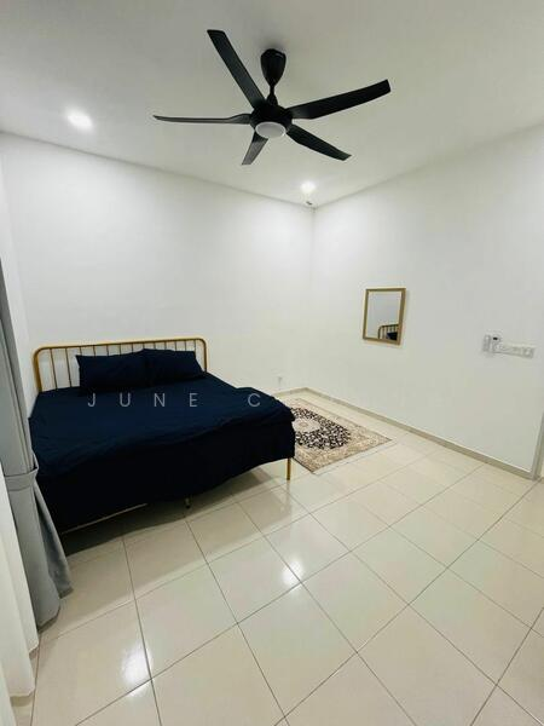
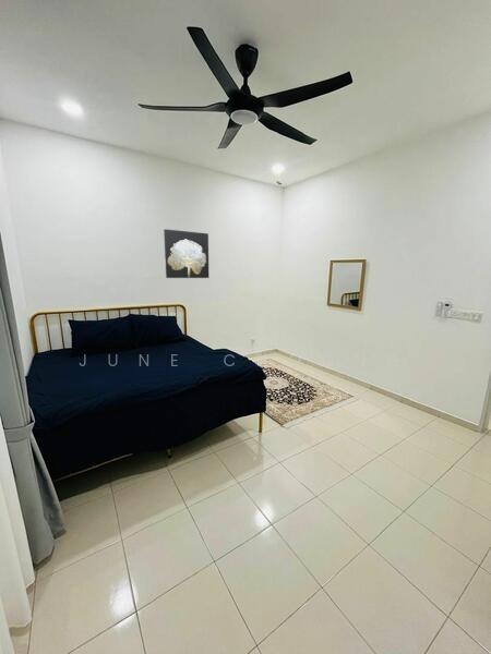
+ wall art (187, 255)
